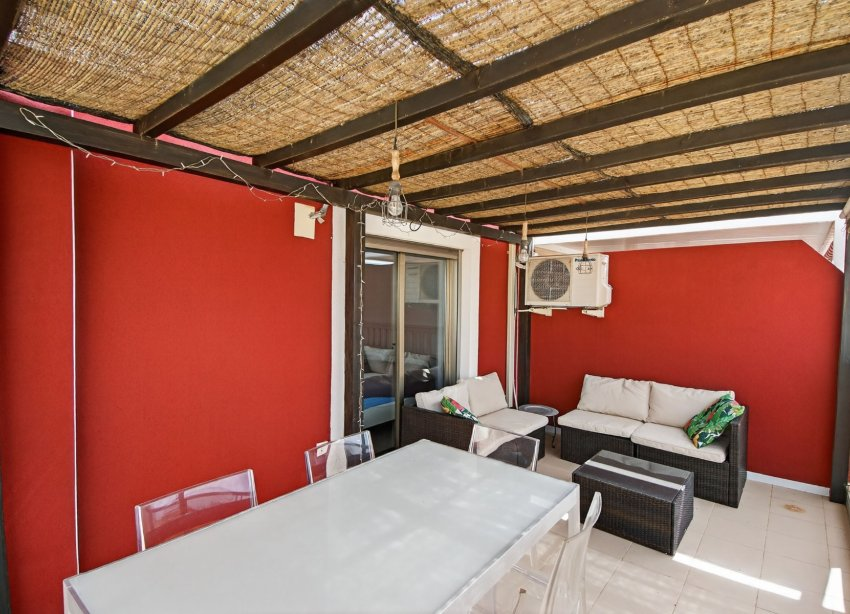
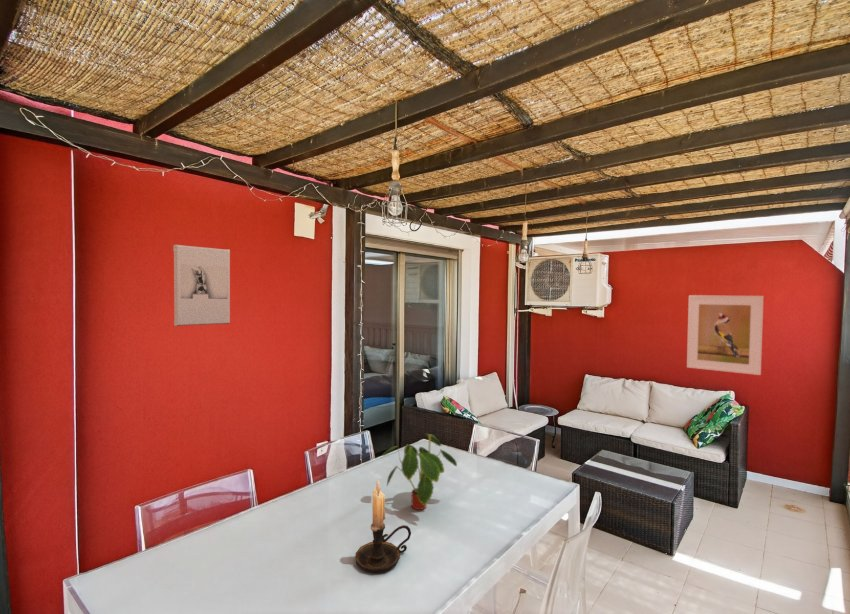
+ plant (416, 468)
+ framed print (723, 333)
+ candle holder (384, 518)
+ wall sculpture (203, 286)
